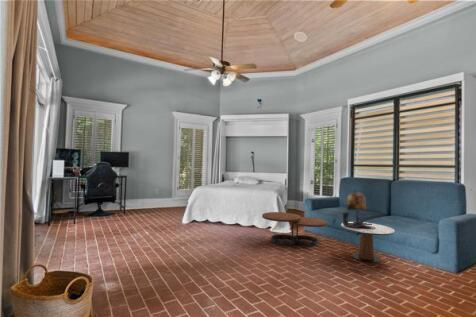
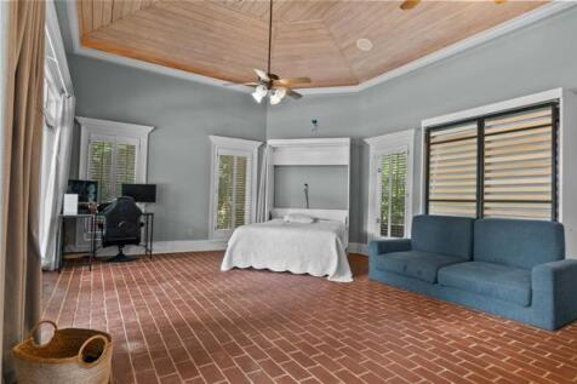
- side table (366, 242)
- coffee table (292, 228)
- table lamp (357, 208)
